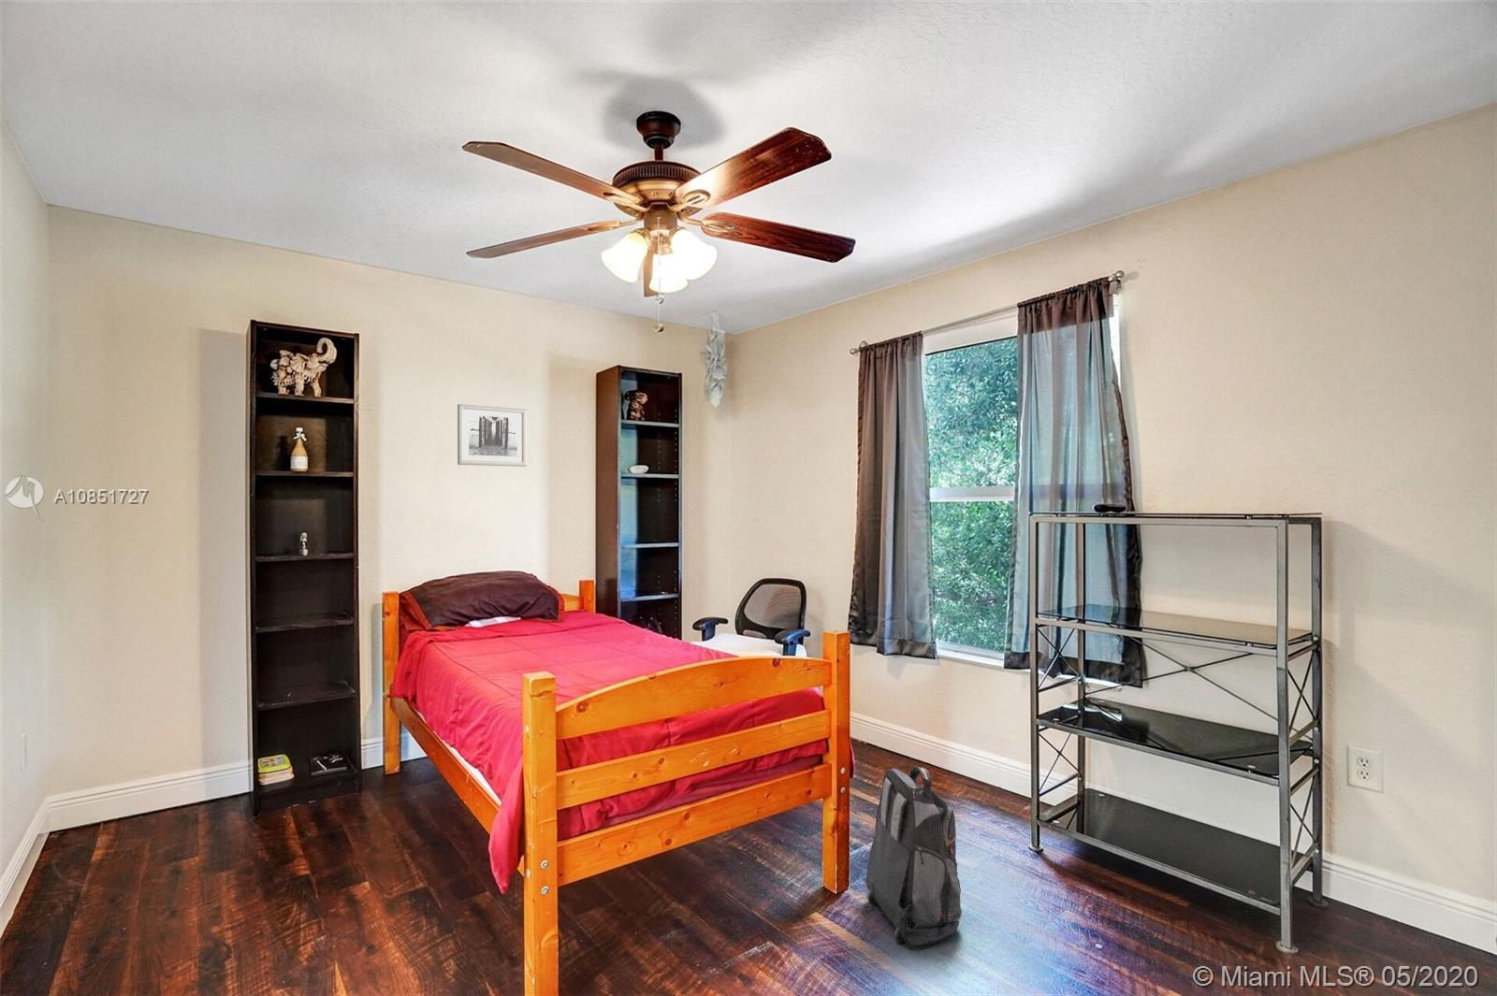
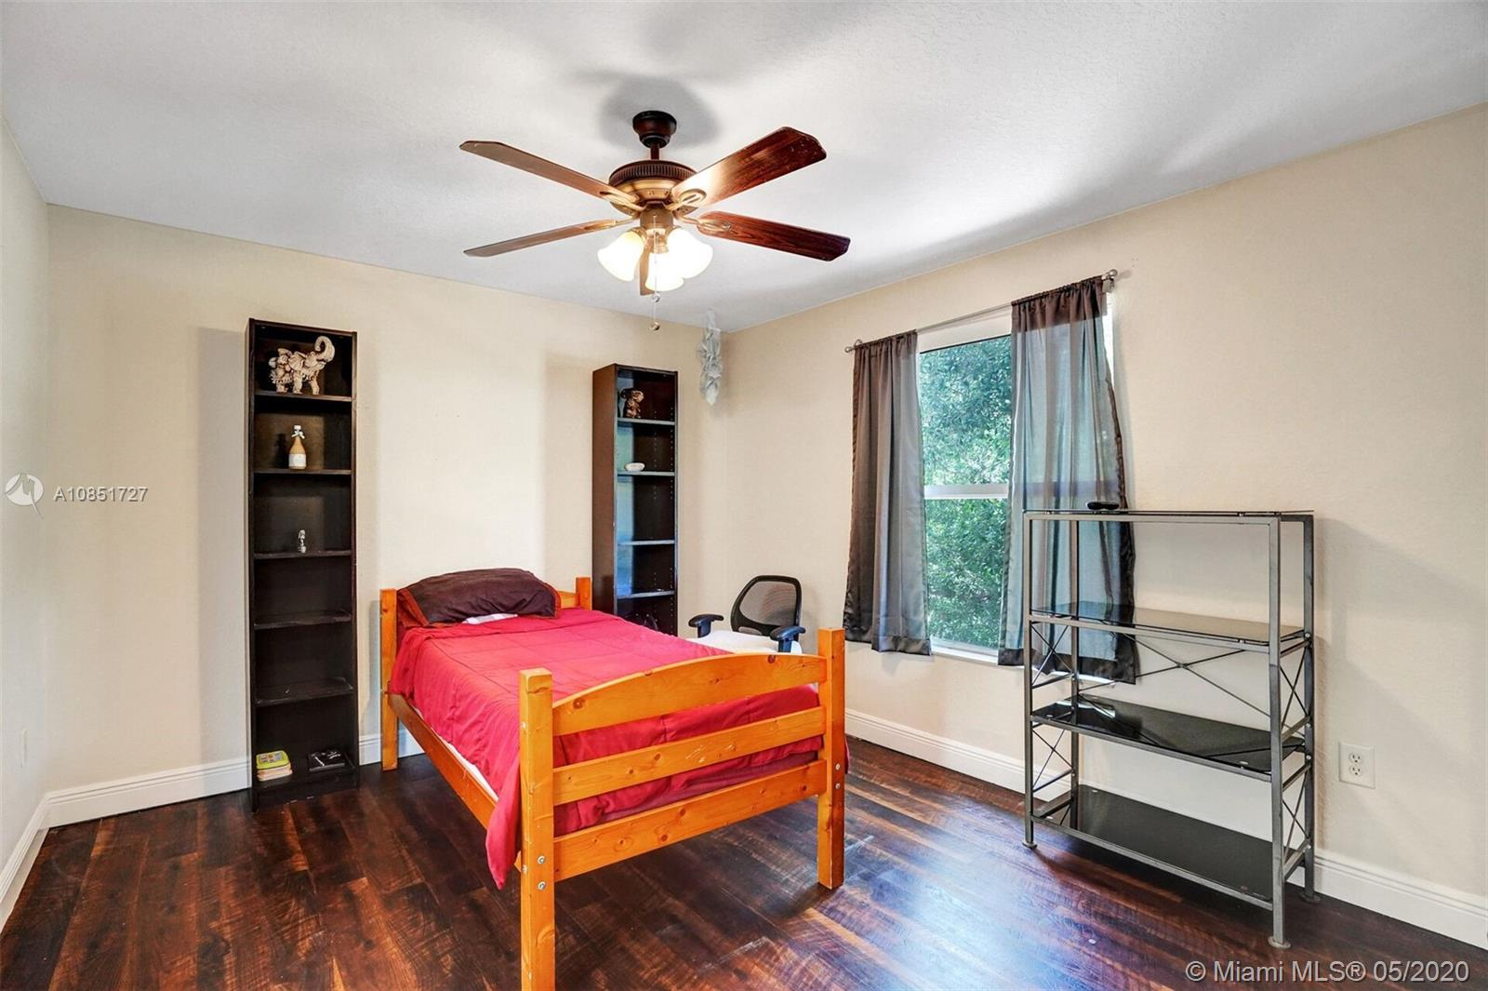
- wall art (493, 436)
- backpack (909, 843)
